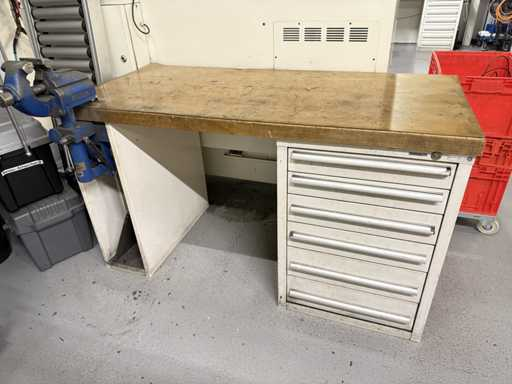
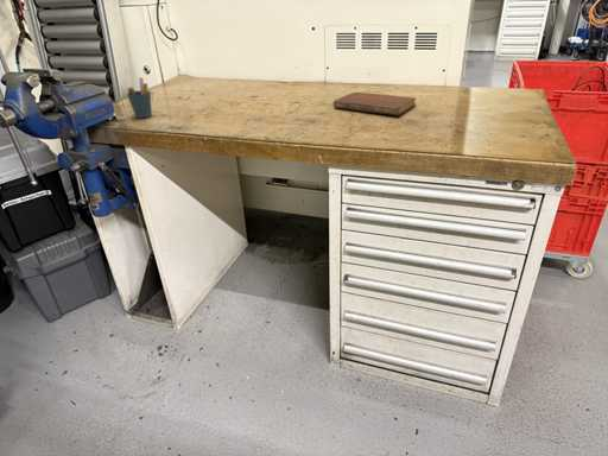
+ pen holder (140, 97)
+ notebook (374, 102)
